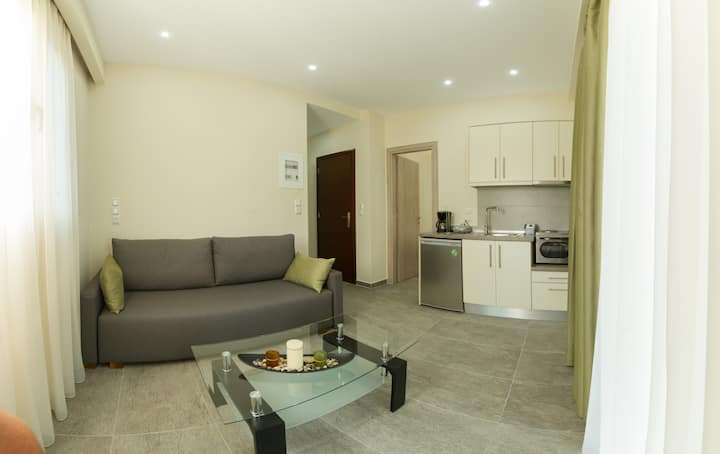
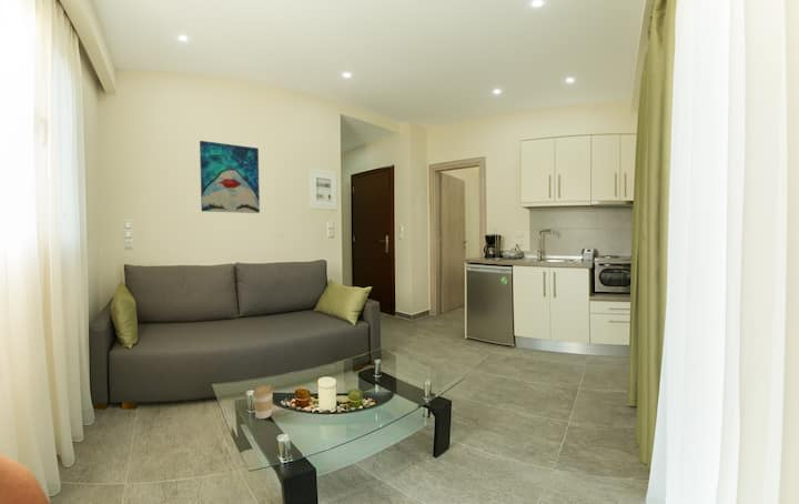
+ wall art (231, 178)
+ coffee cup (263, 401)
